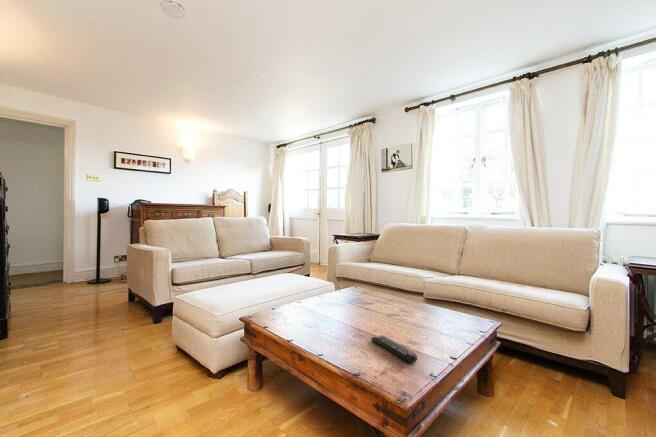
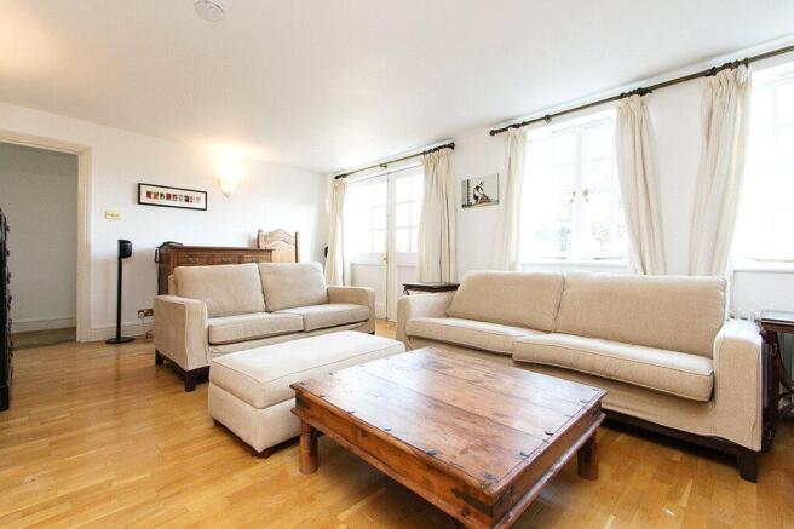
- remote control (392, 347)
